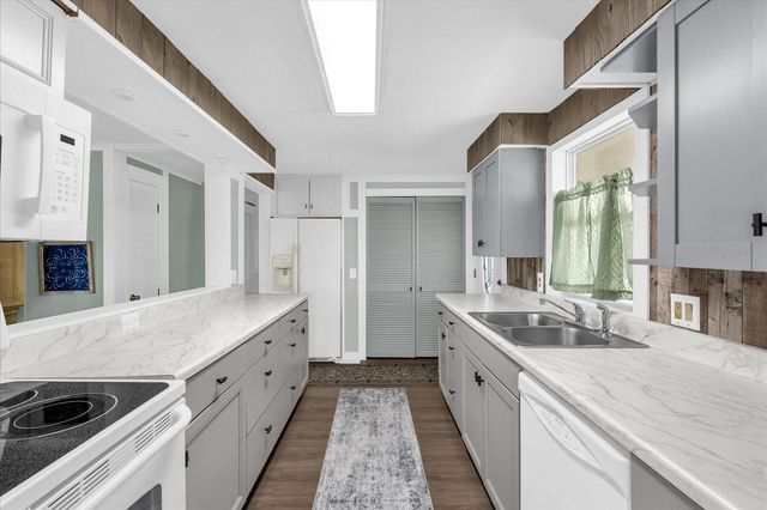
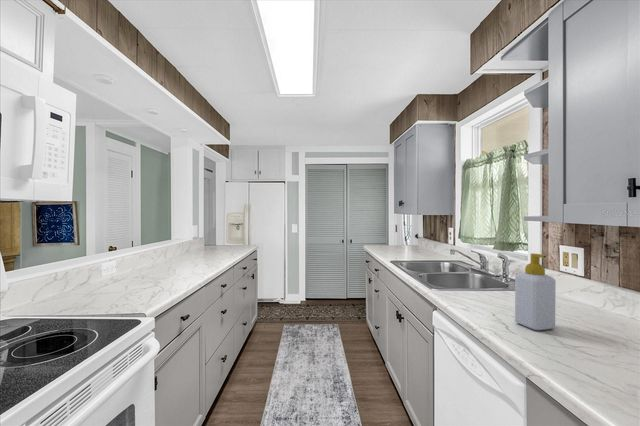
+ soap bottle (534, 289)
